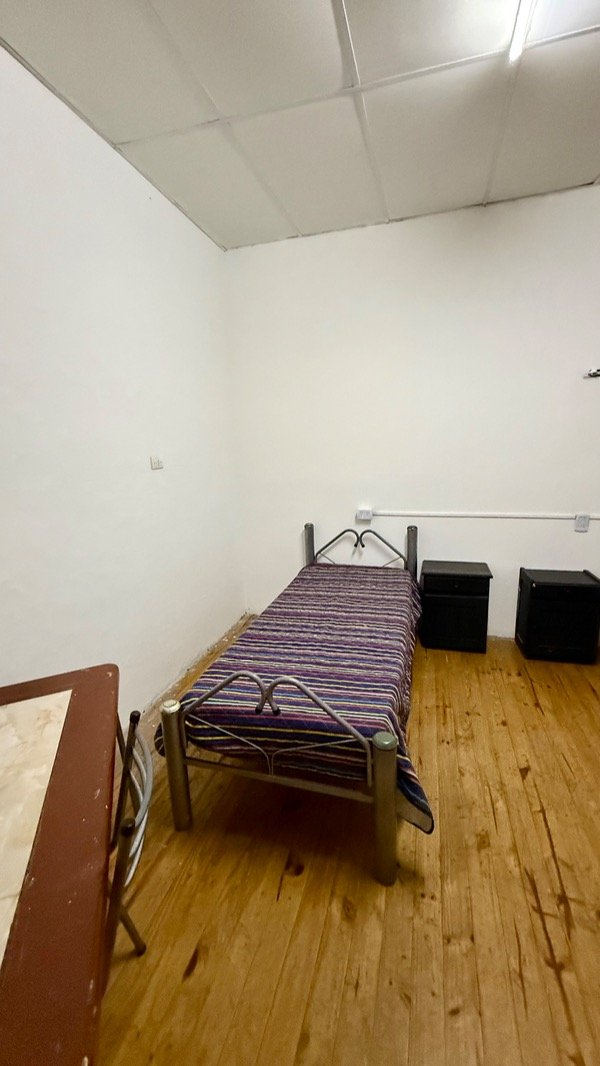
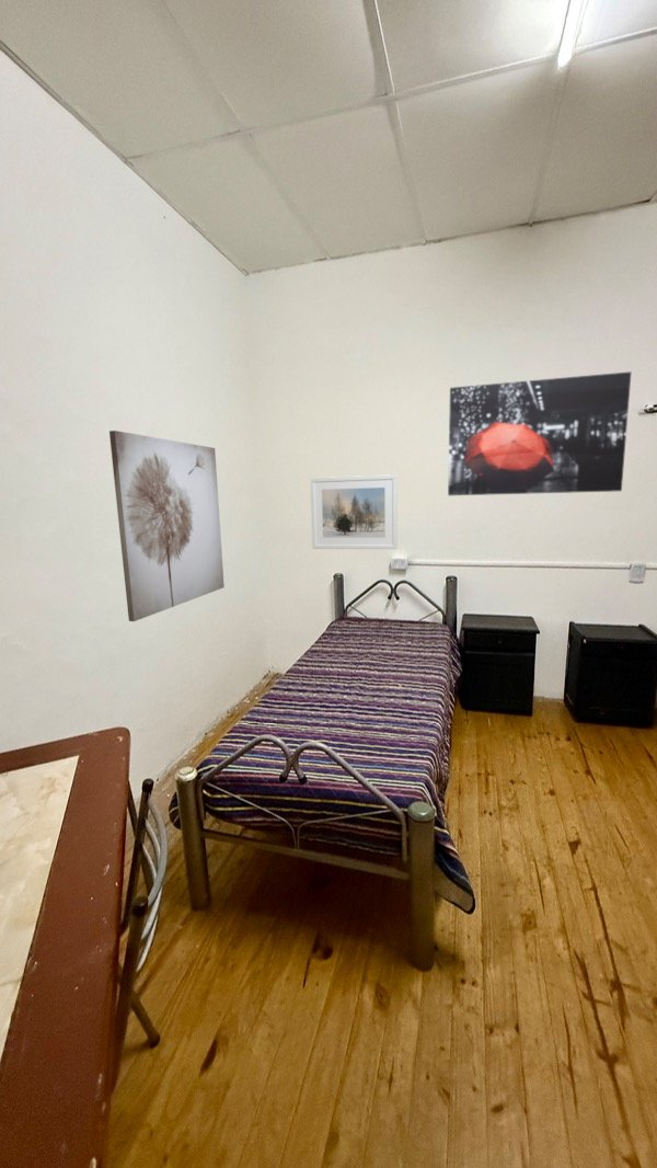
+ wall art (532, 438)
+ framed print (353, 513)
+ wall art (176, 524)
